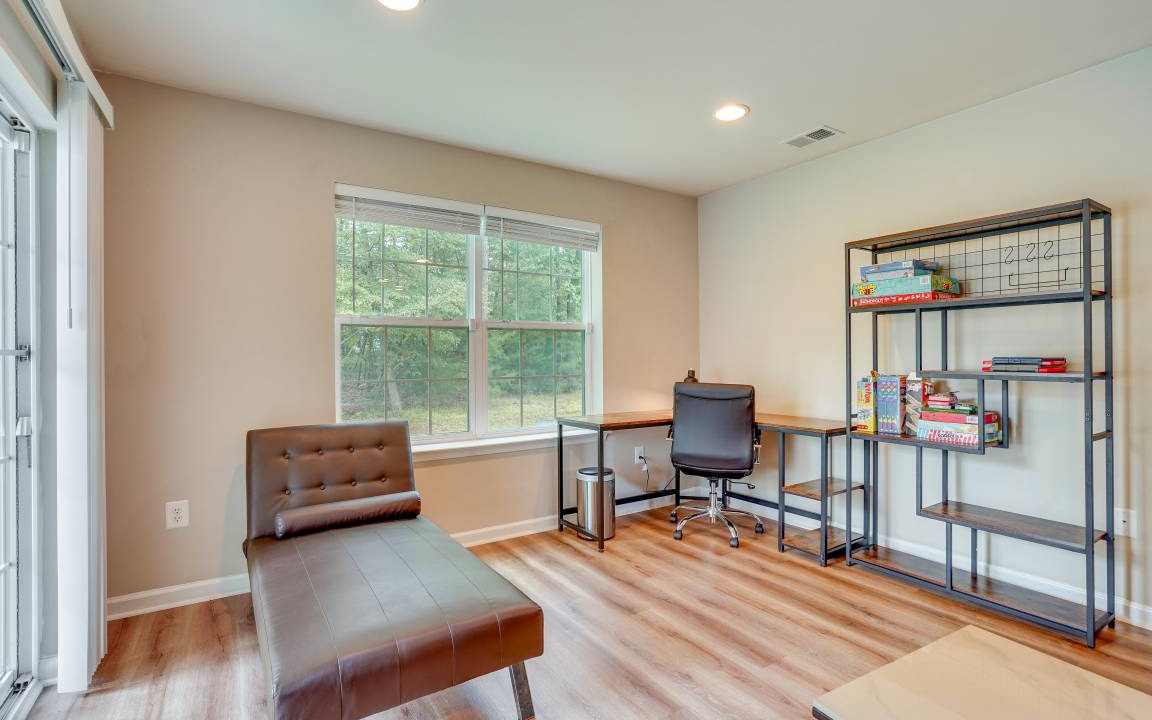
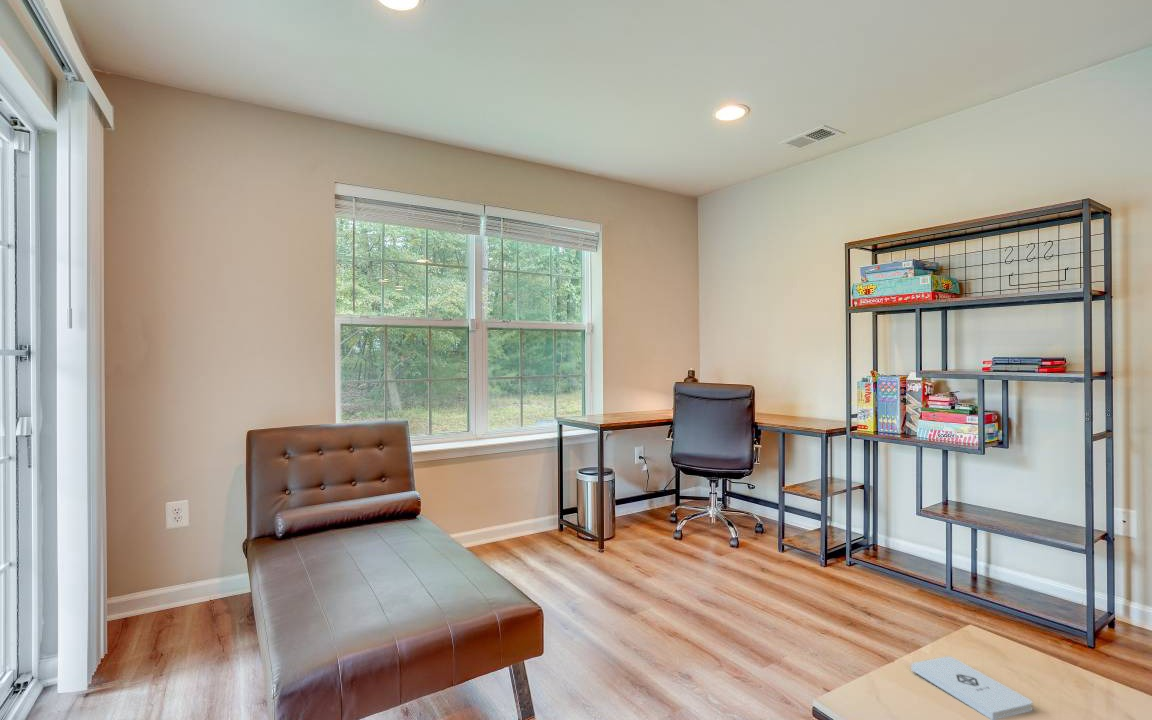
+ notepad (969, 685)
